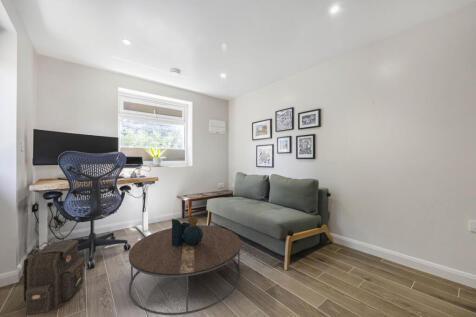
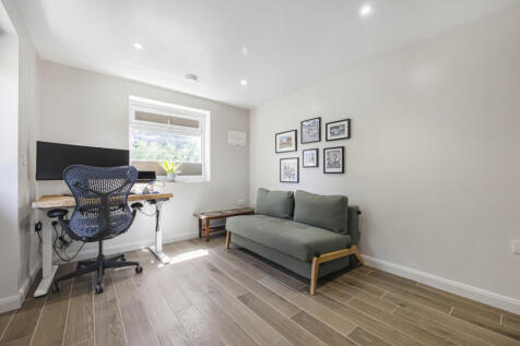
- backpack (55, 269)
- coffee table (188, 245)
